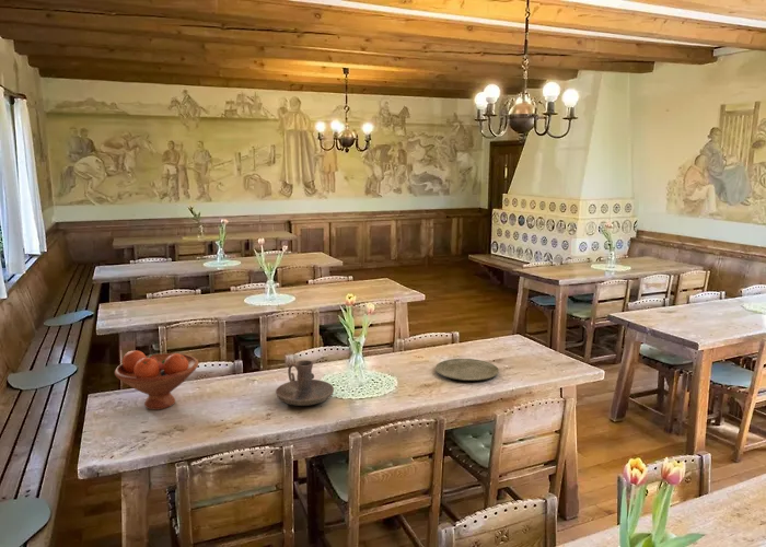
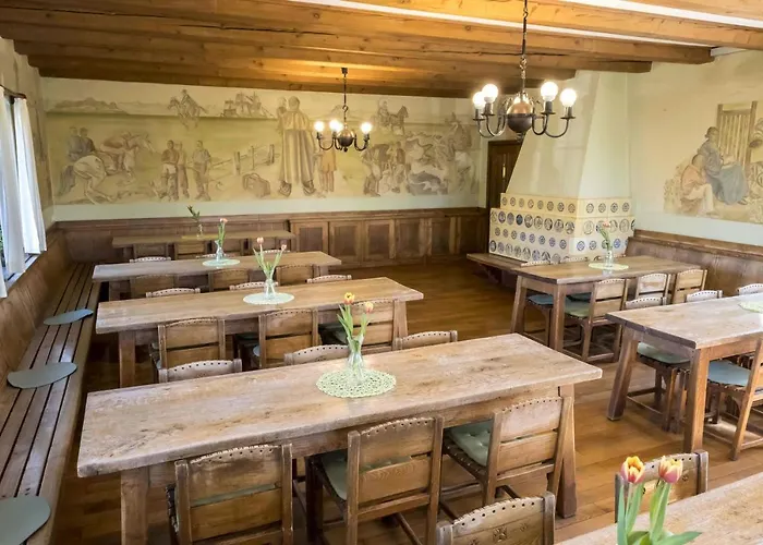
- fruit bowl (158, 377)
- plate (466, 370)
- candle holder (302, 379)
